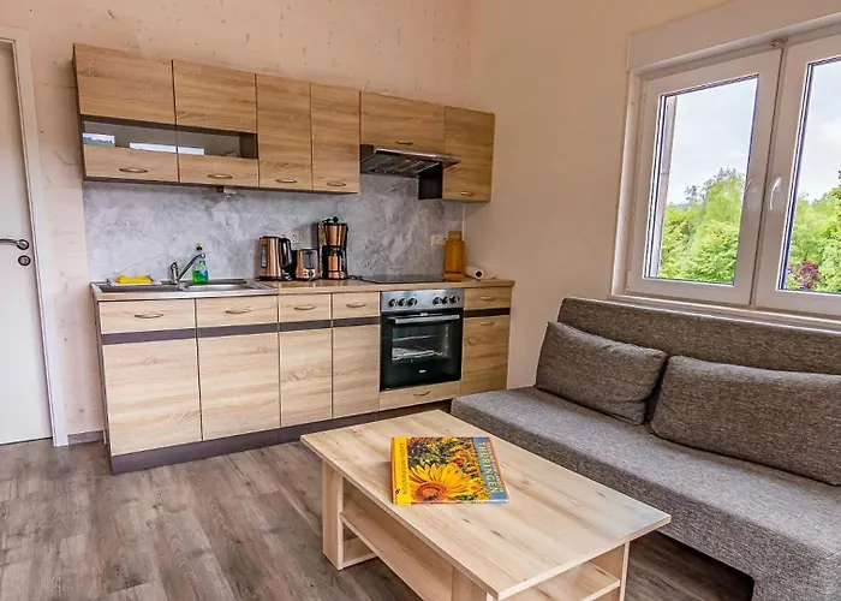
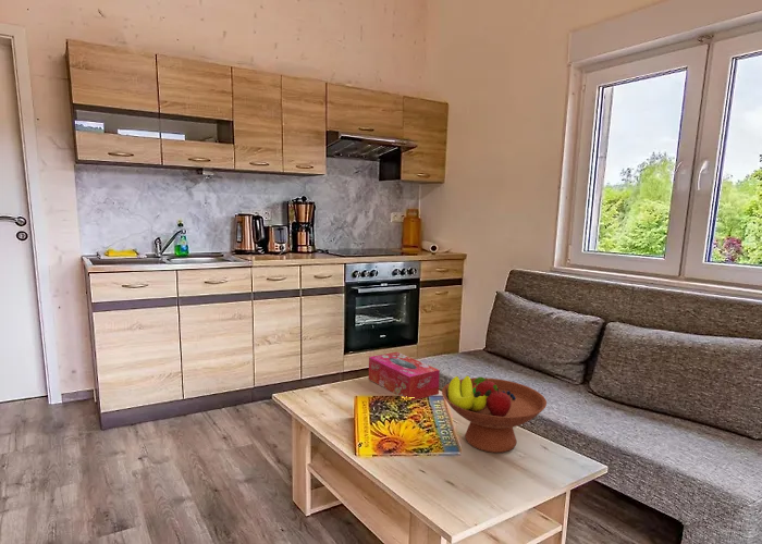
+ fruit bowl (492, 409)
+ tissue box (402, 374)
